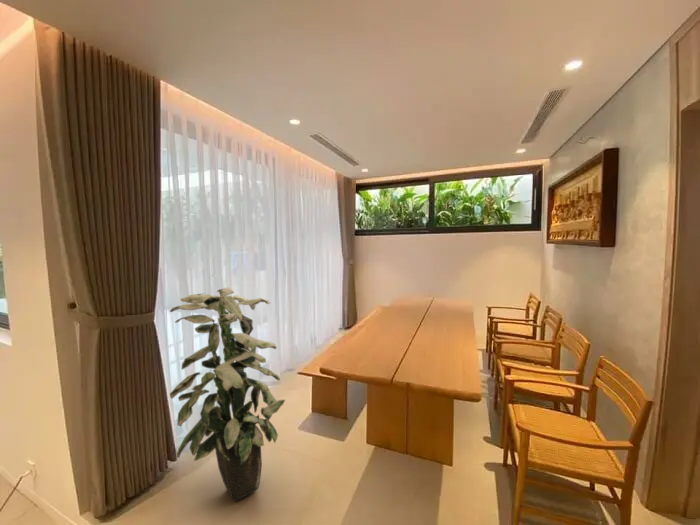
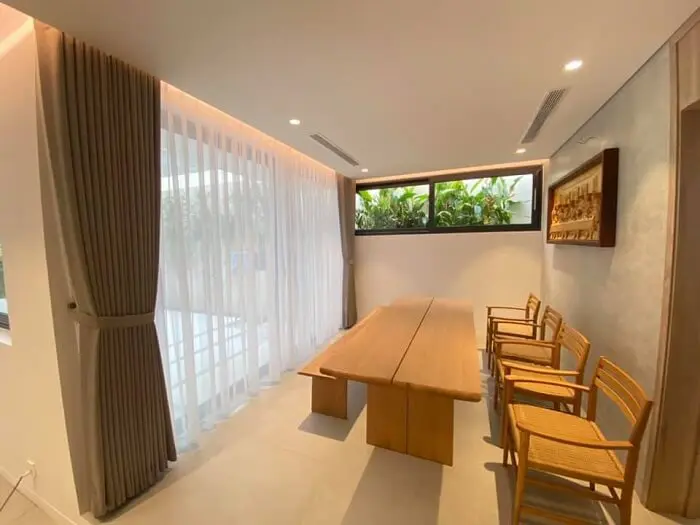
- indoor plant (228, 388)
